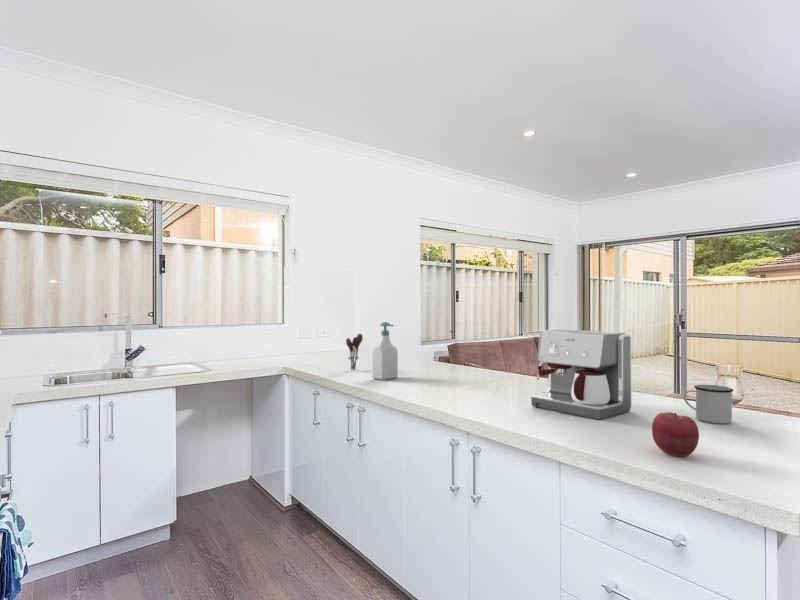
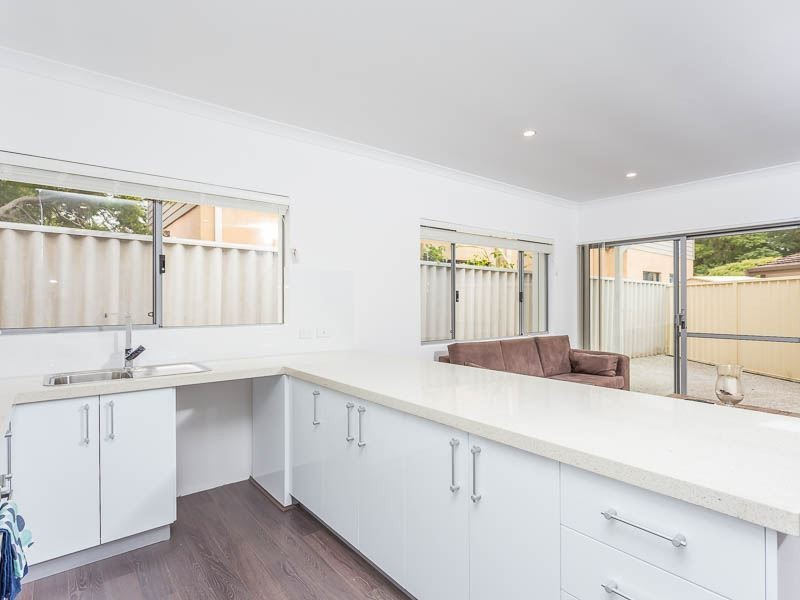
- apple (675, 433)
- mug (707, 402)
- utensil holder (354, 352)
- coffee maker (579, 369)
- soap bottle (386, 350)
